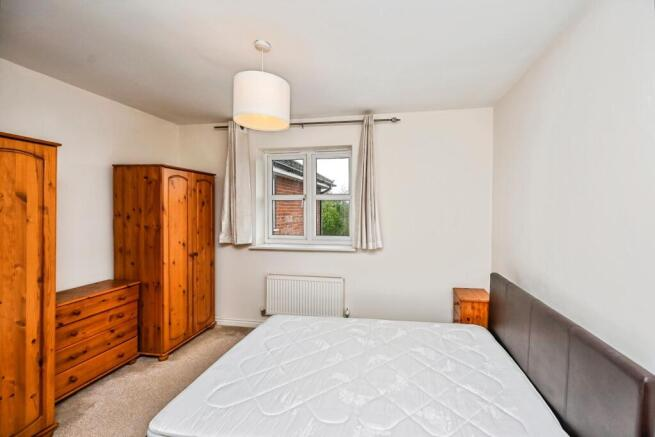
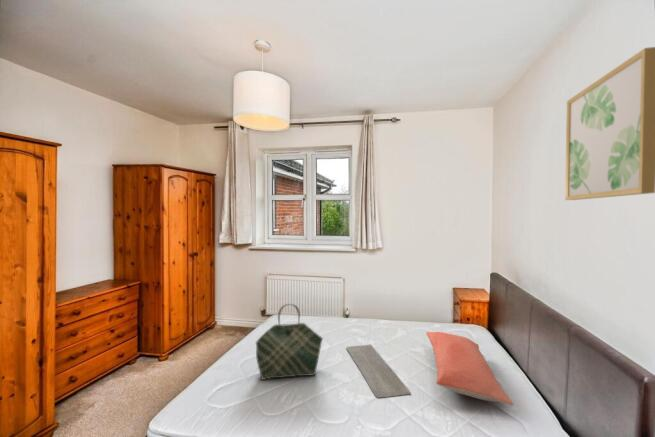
+ pillow (460, 361)
+ tote bag (289, 338)
+ bath mat (373, 366)
+ wall art (602, 138)
